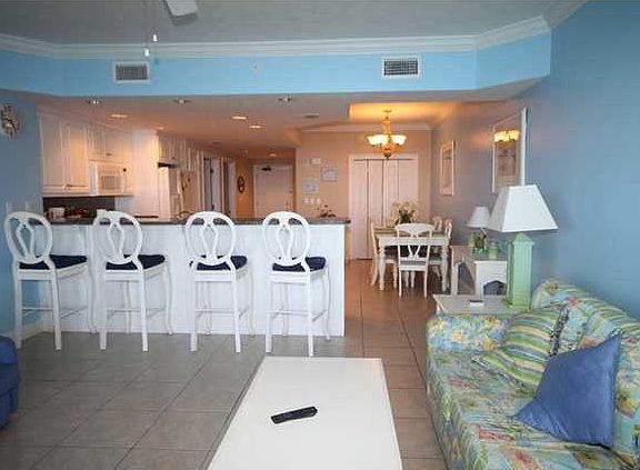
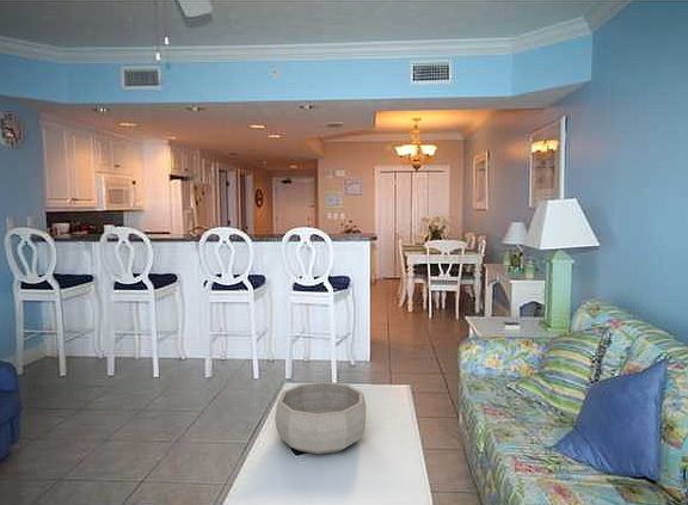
+ decorative bowl (321, 418)
